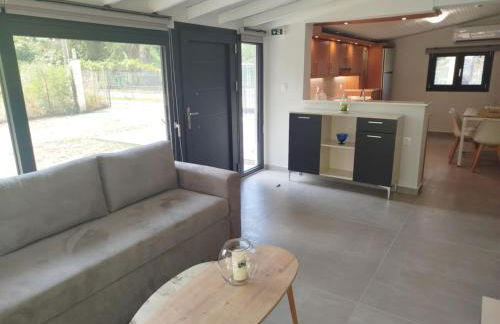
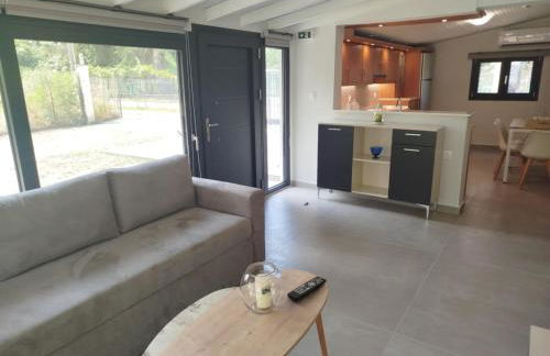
+ remote control (307, 288)
